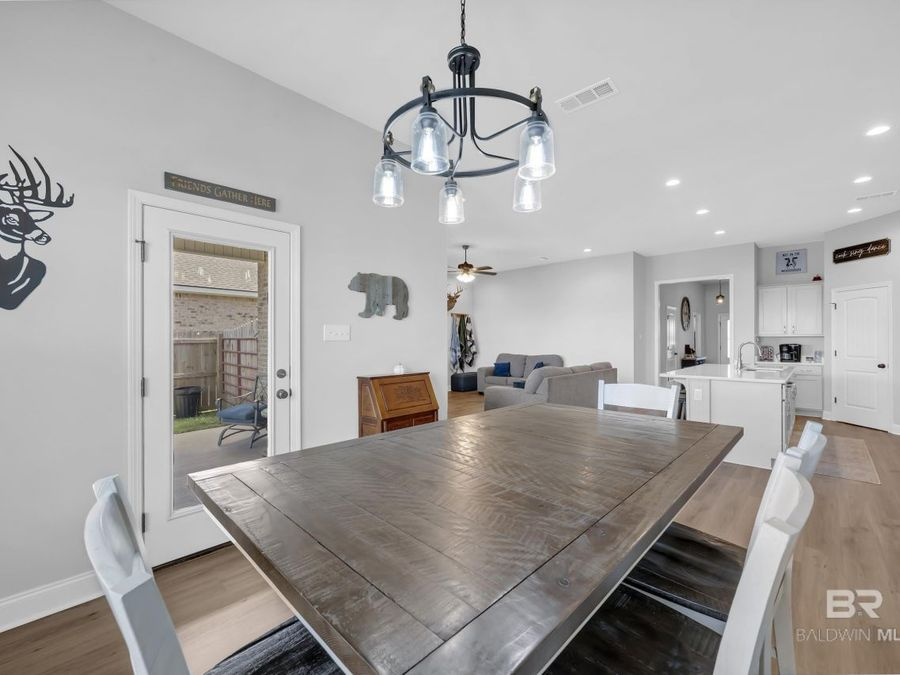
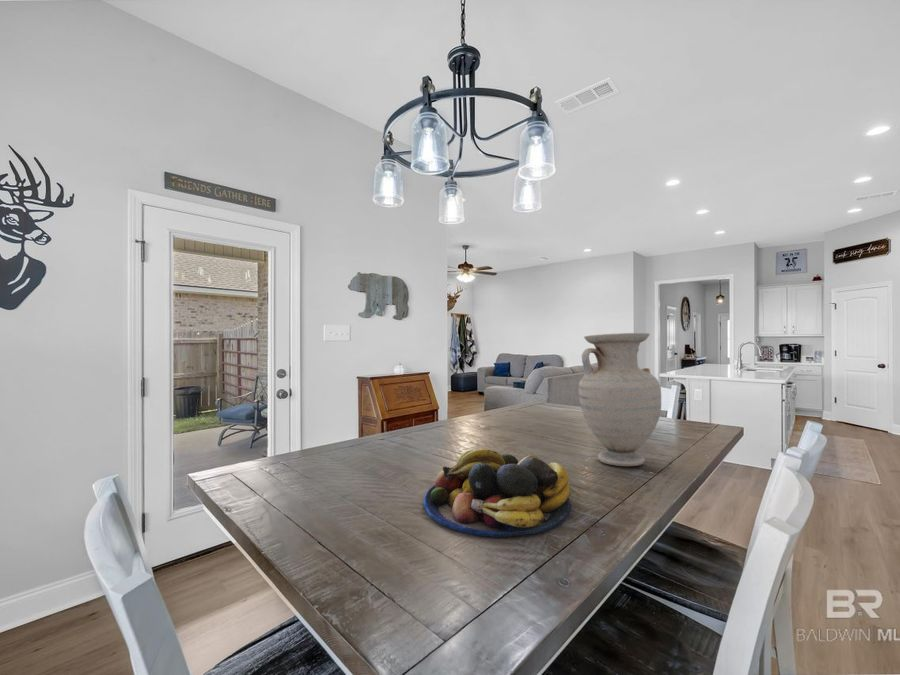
+ fruit bowl (494, 475)
+ vase (618, 397)
